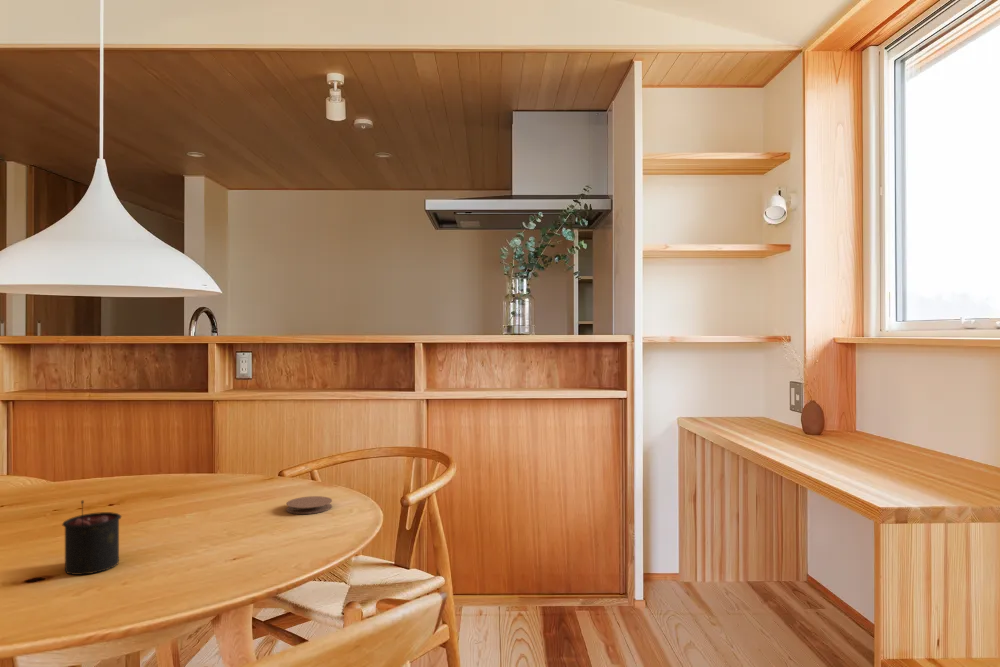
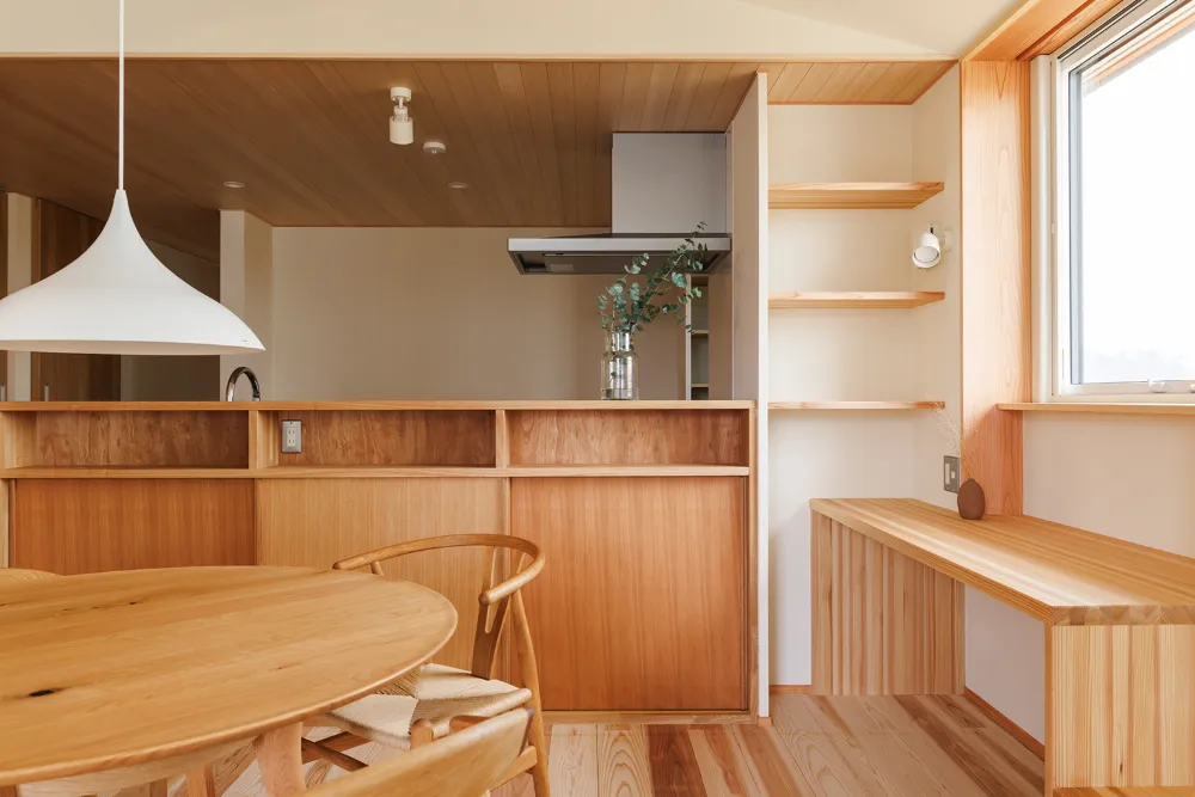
- candle (92, 531)
- coaster (309, 504)
